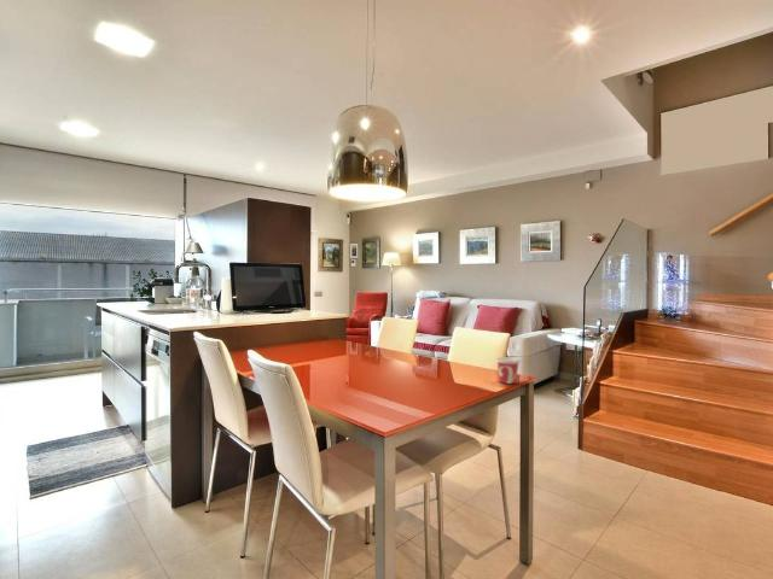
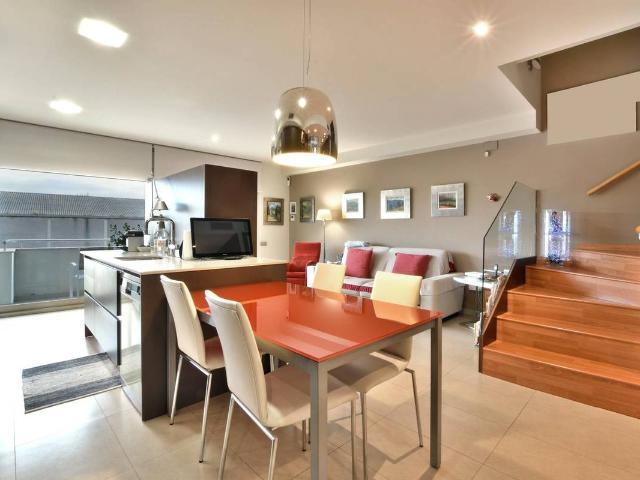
- cup (507, 370)
